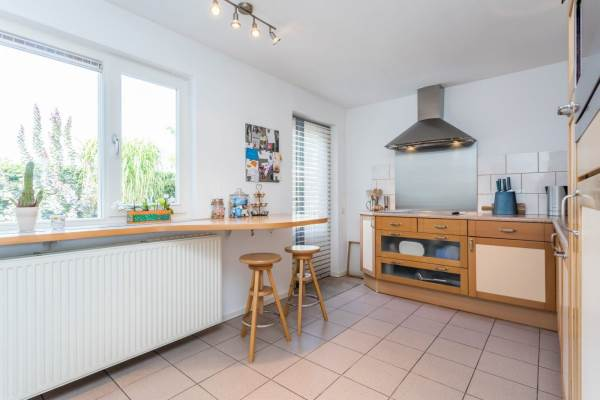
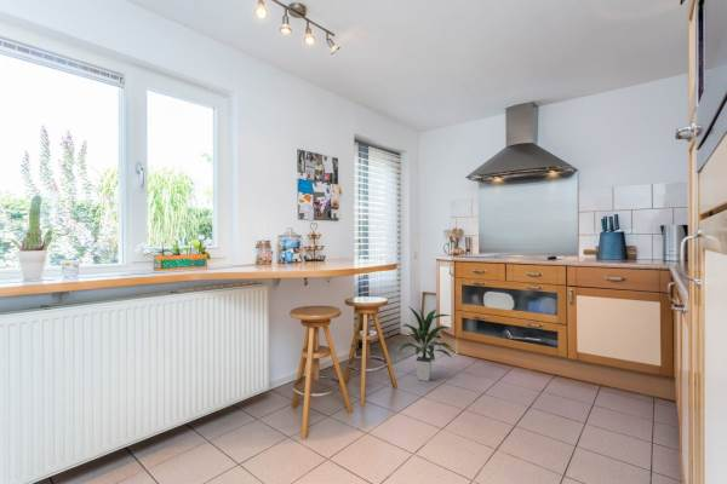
+ indoor plant (424, 341)
